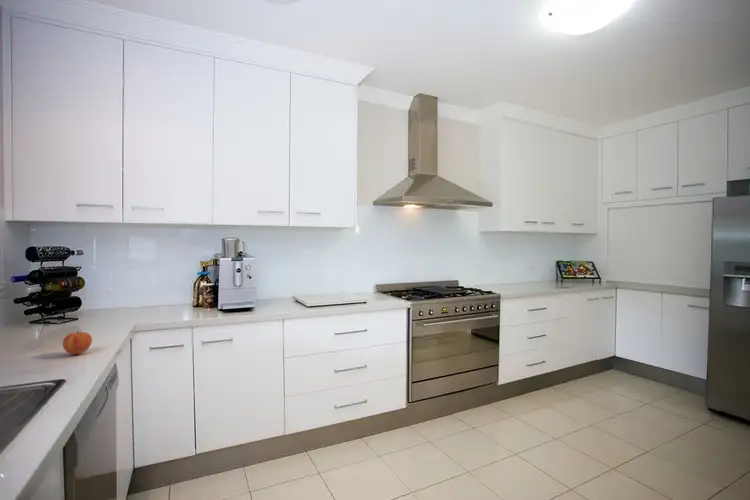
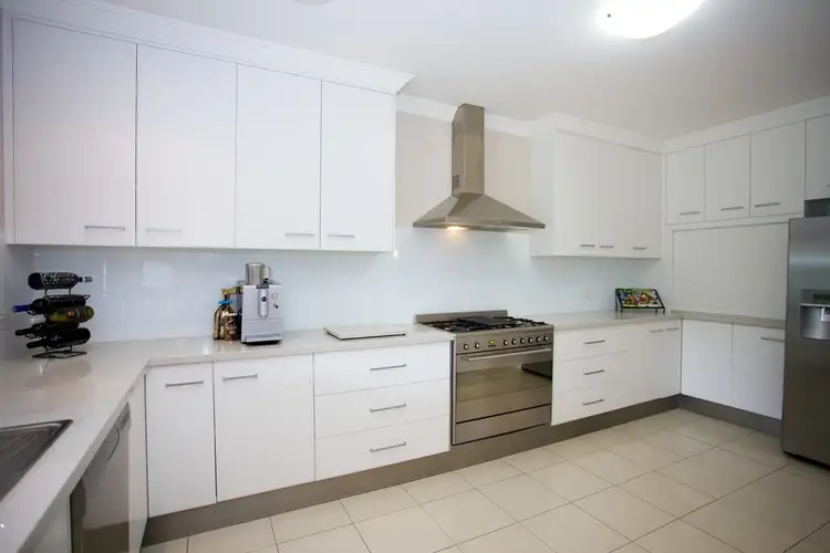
- apple (77, 342)
